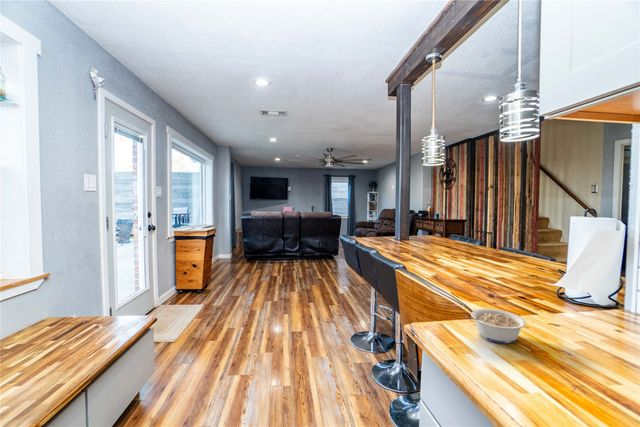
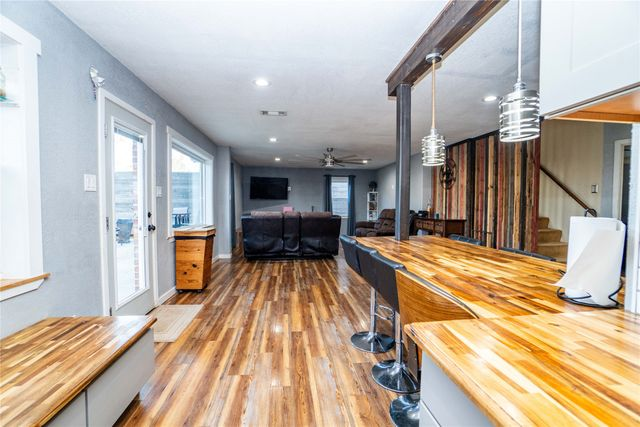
- legume (496, 325)
